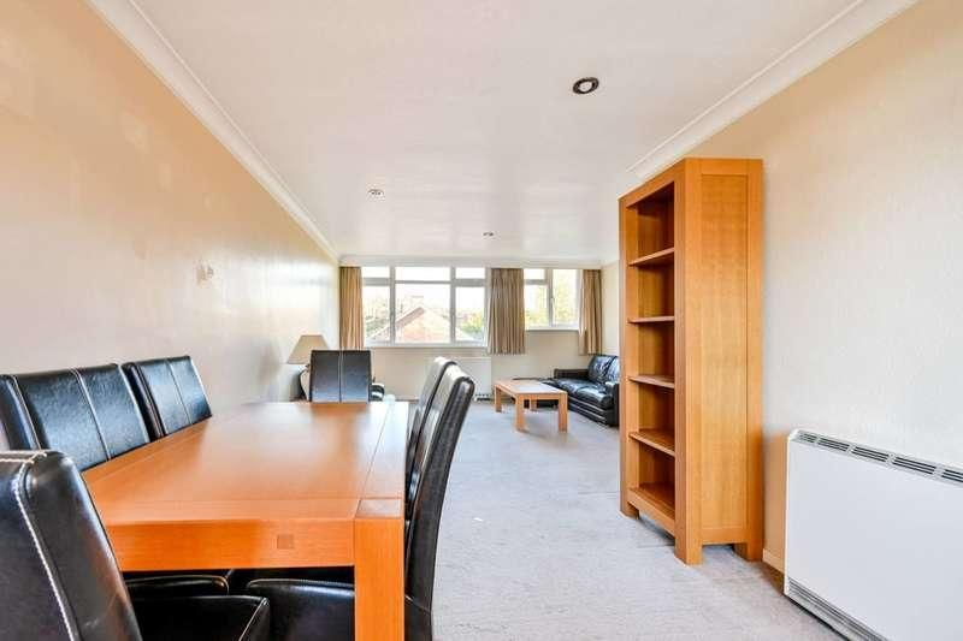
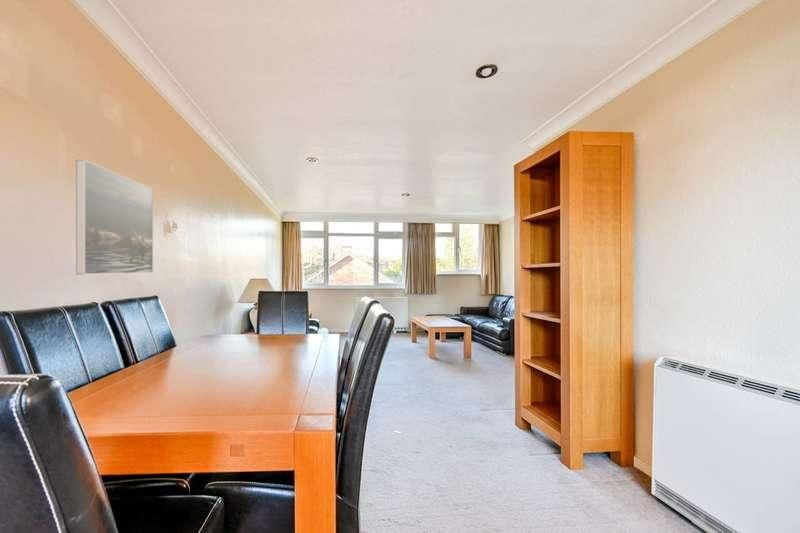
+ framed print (120, 225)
